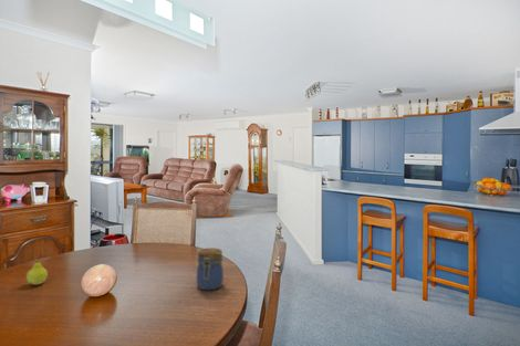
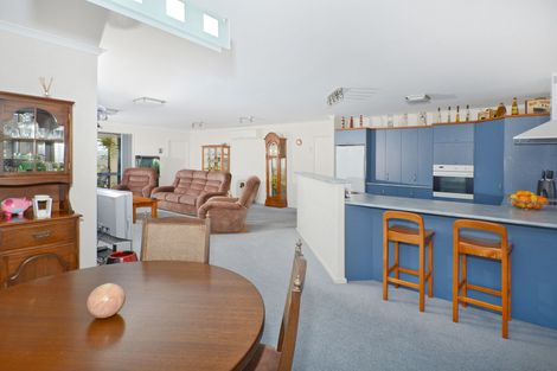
- fruit (37, 269)
- jar (209, 268)
